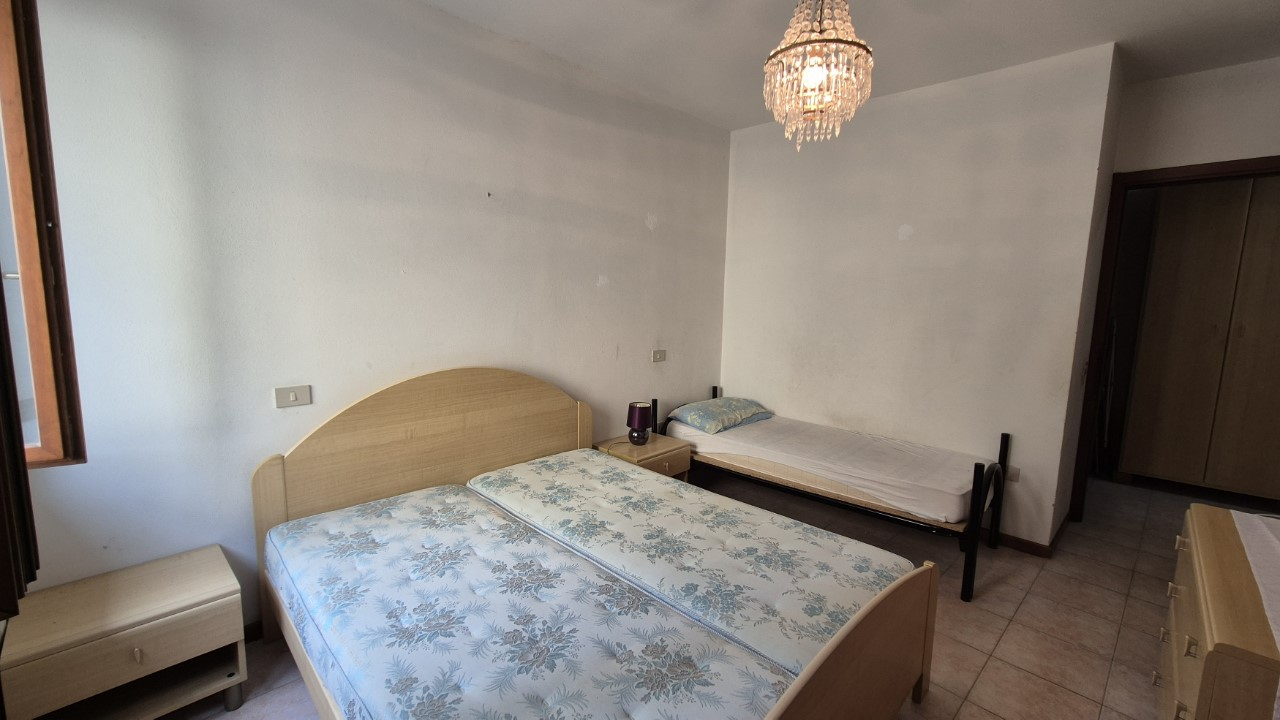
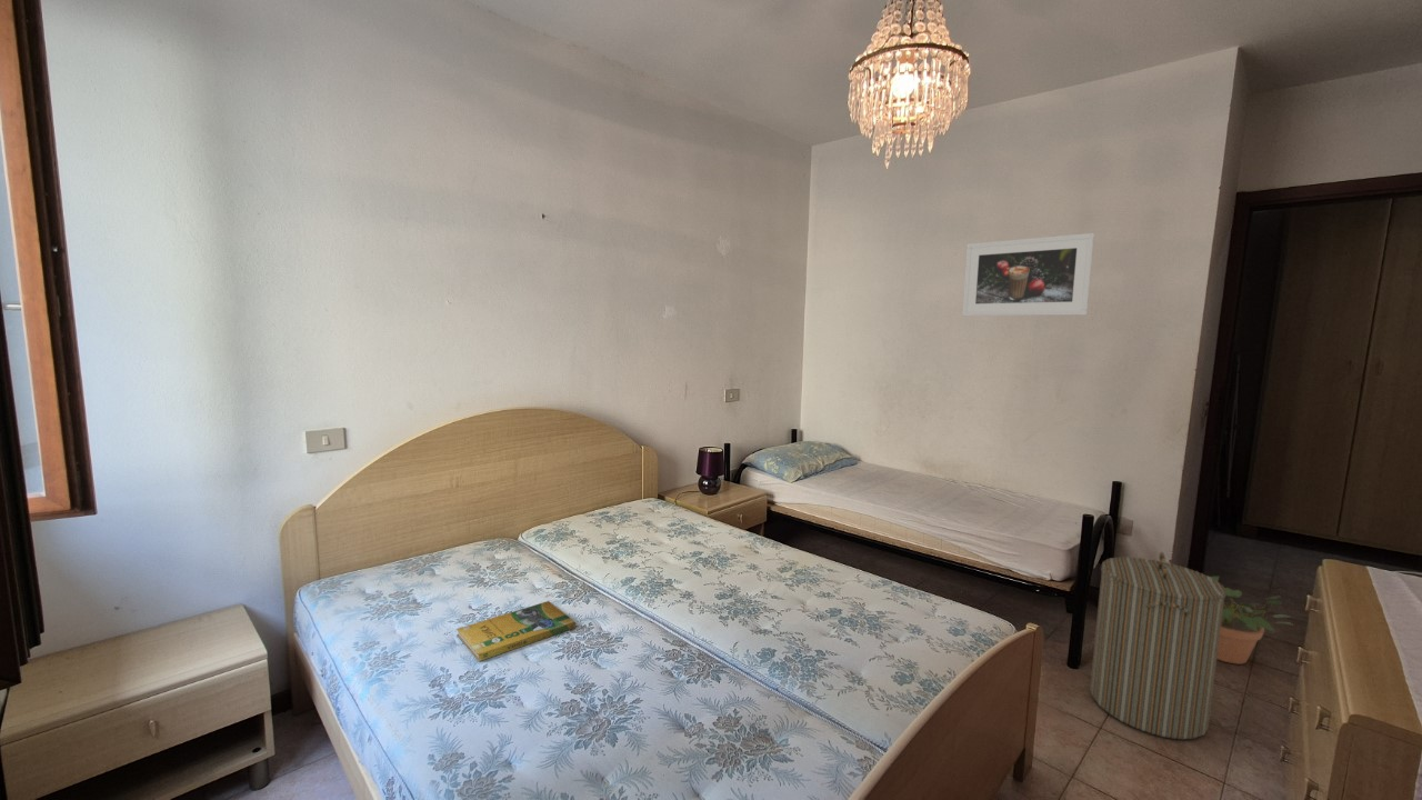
+ potted plant (1235, 621)
+ laundry hamper (1154, 631)
+ booklet (517, 628)
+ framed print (1023, 277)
